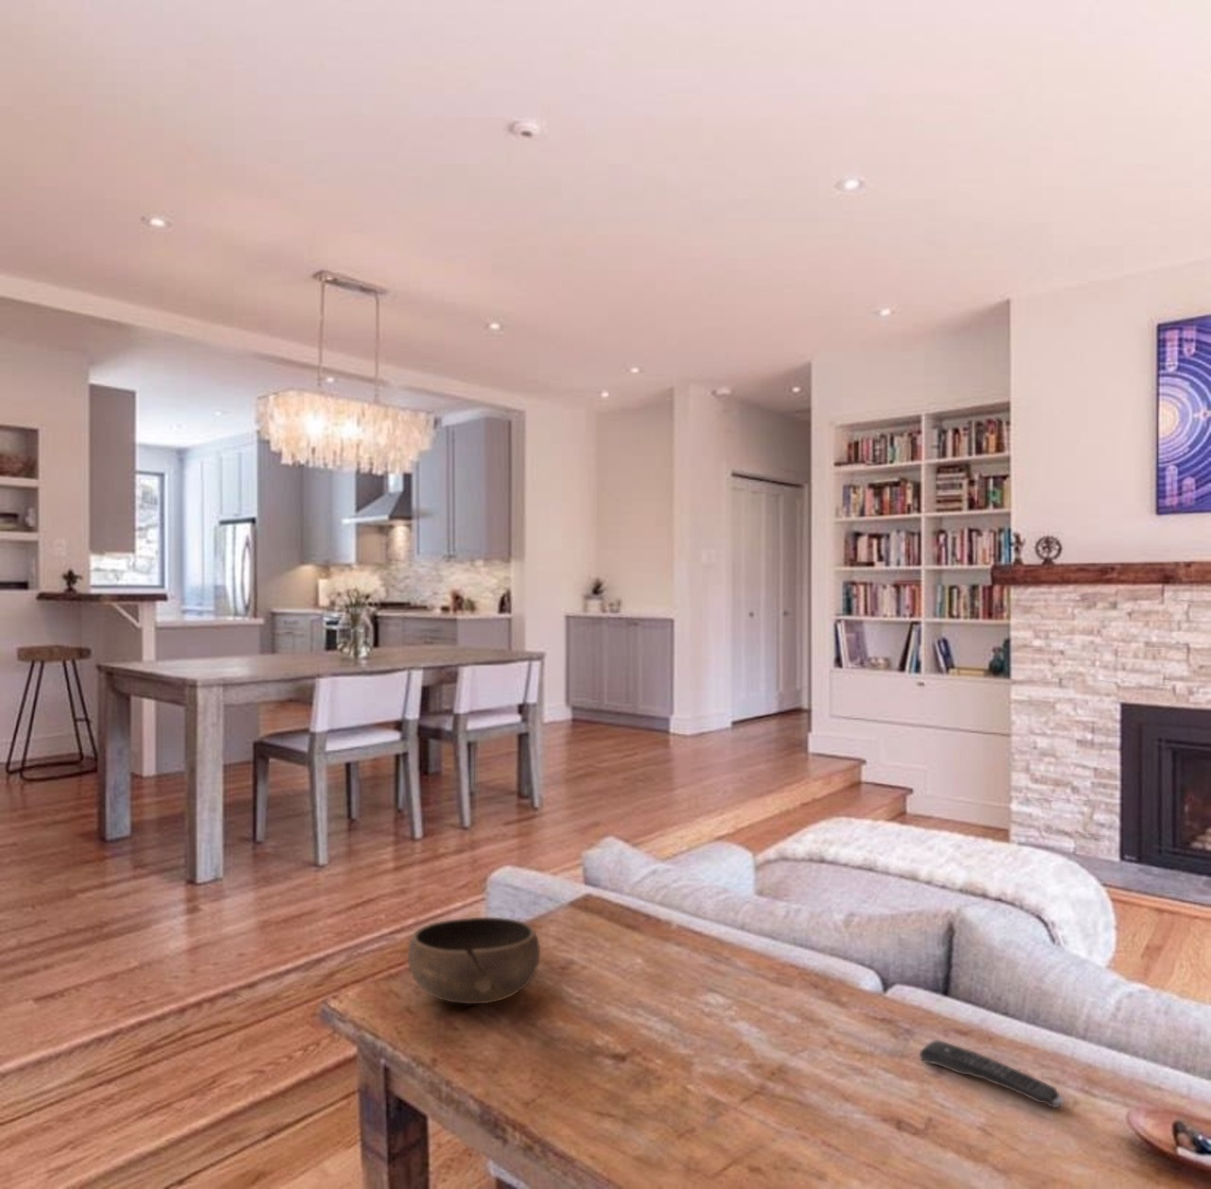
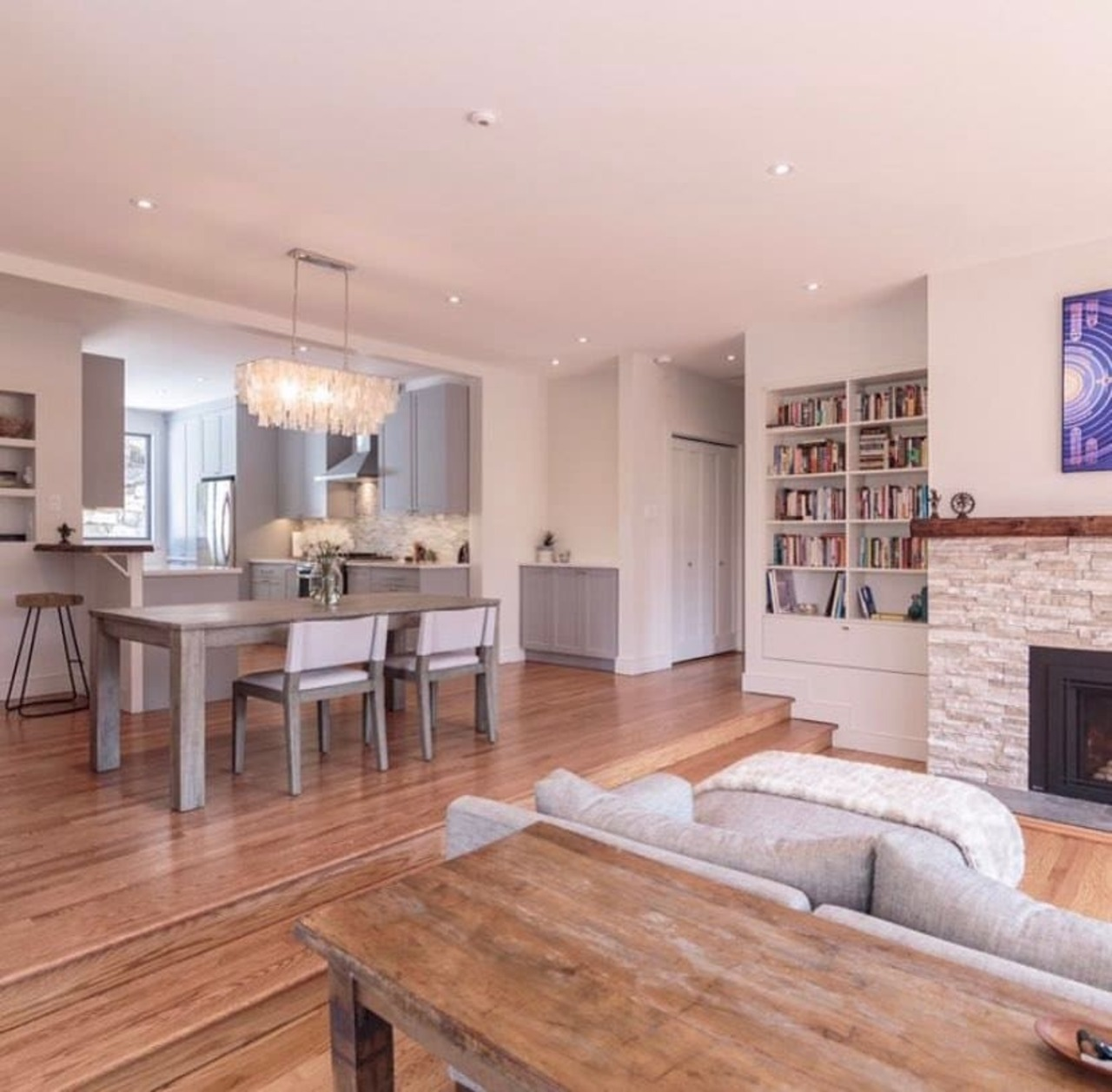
- bowl (474, 961)
- remote control (991, 1071)
